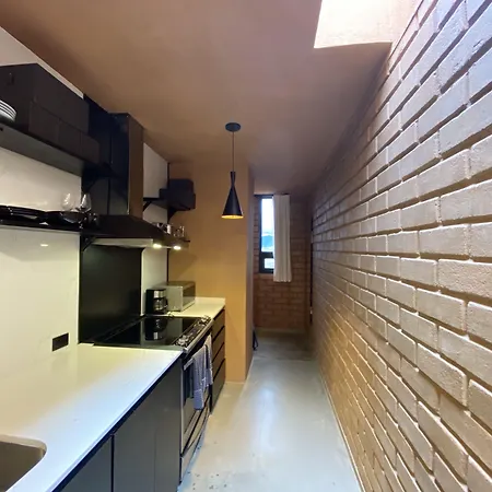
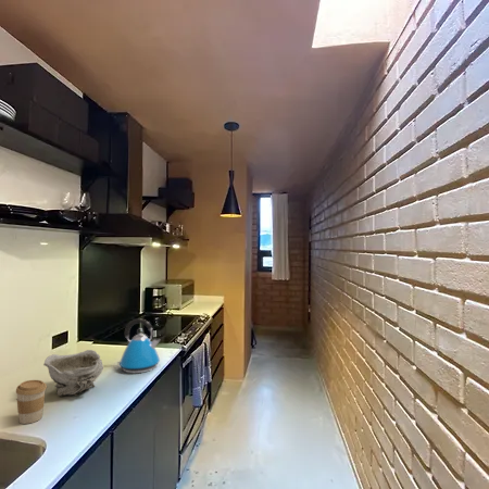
+ bowl (75, 373)
+ coffee cup (30, 400)
+ kettle (138, 342)
